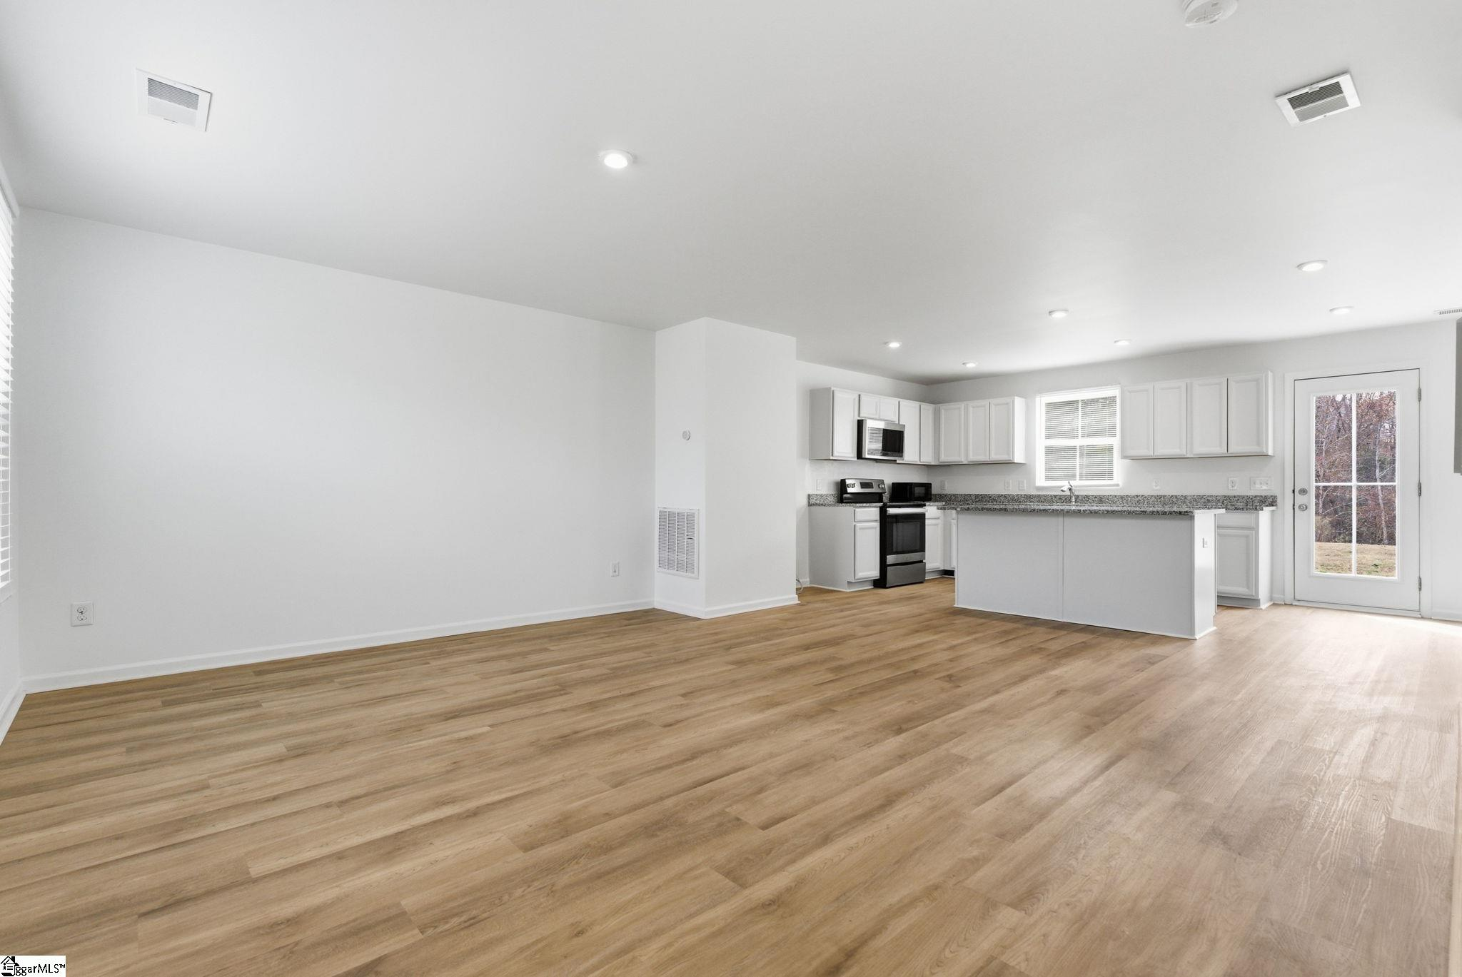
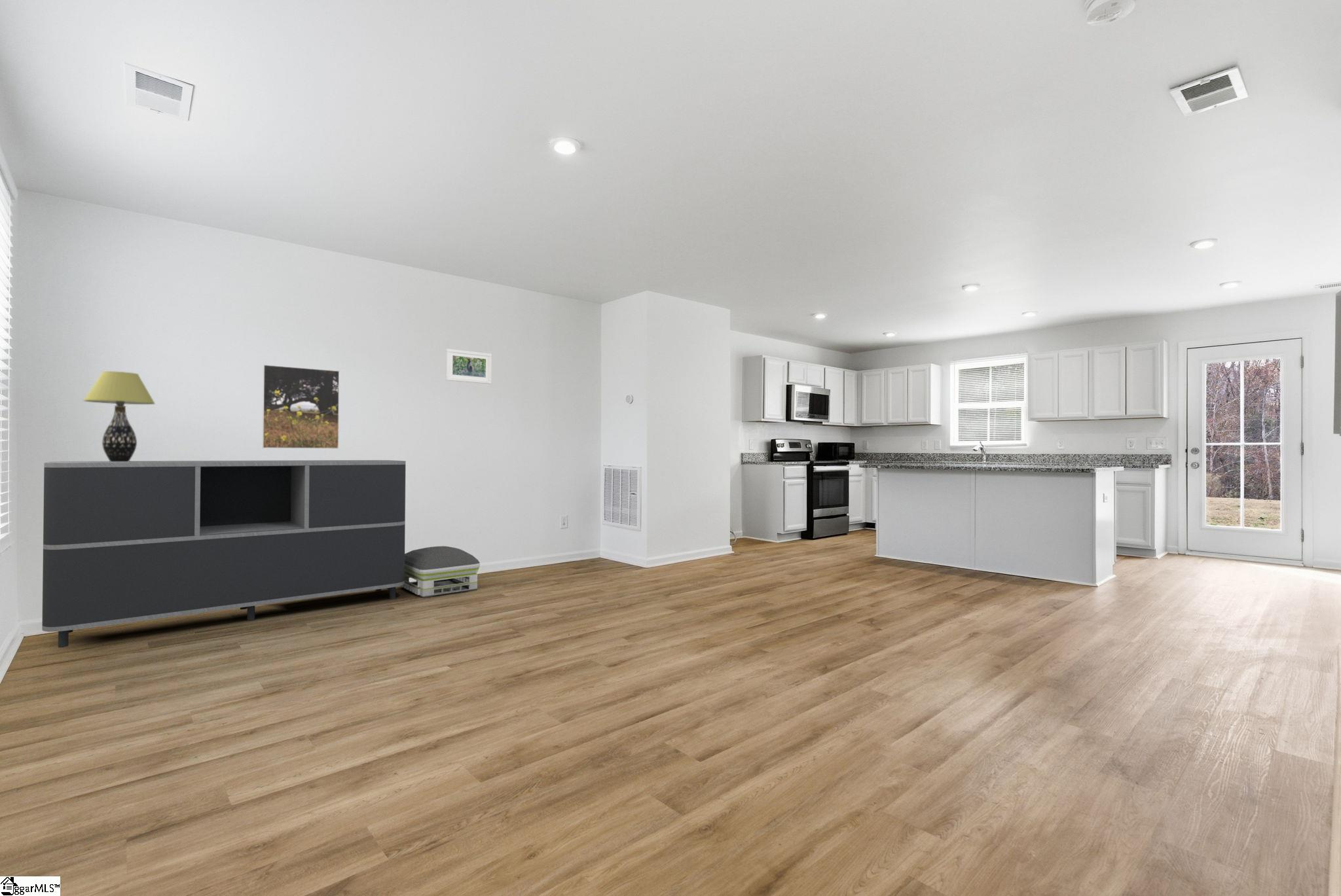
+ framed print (469, 367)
+ air purifier (438, 567)
+ table lamp (120, 417)
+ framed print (302, 408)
+ sideboard (248, 537)
